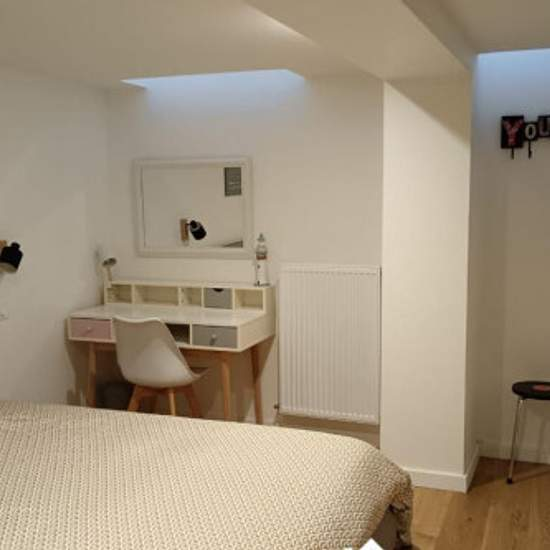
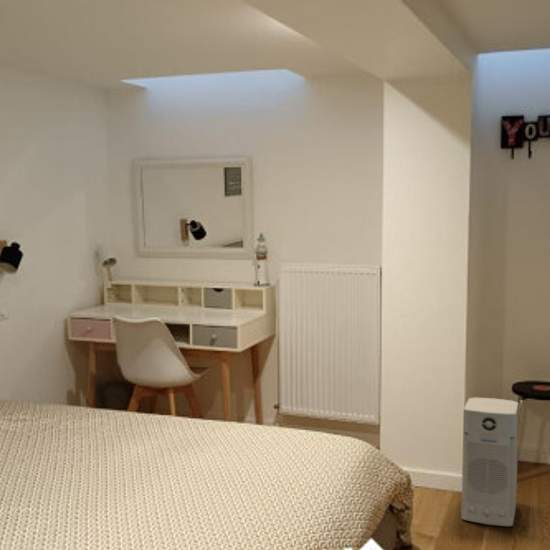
+ air purifier (490, 458)
